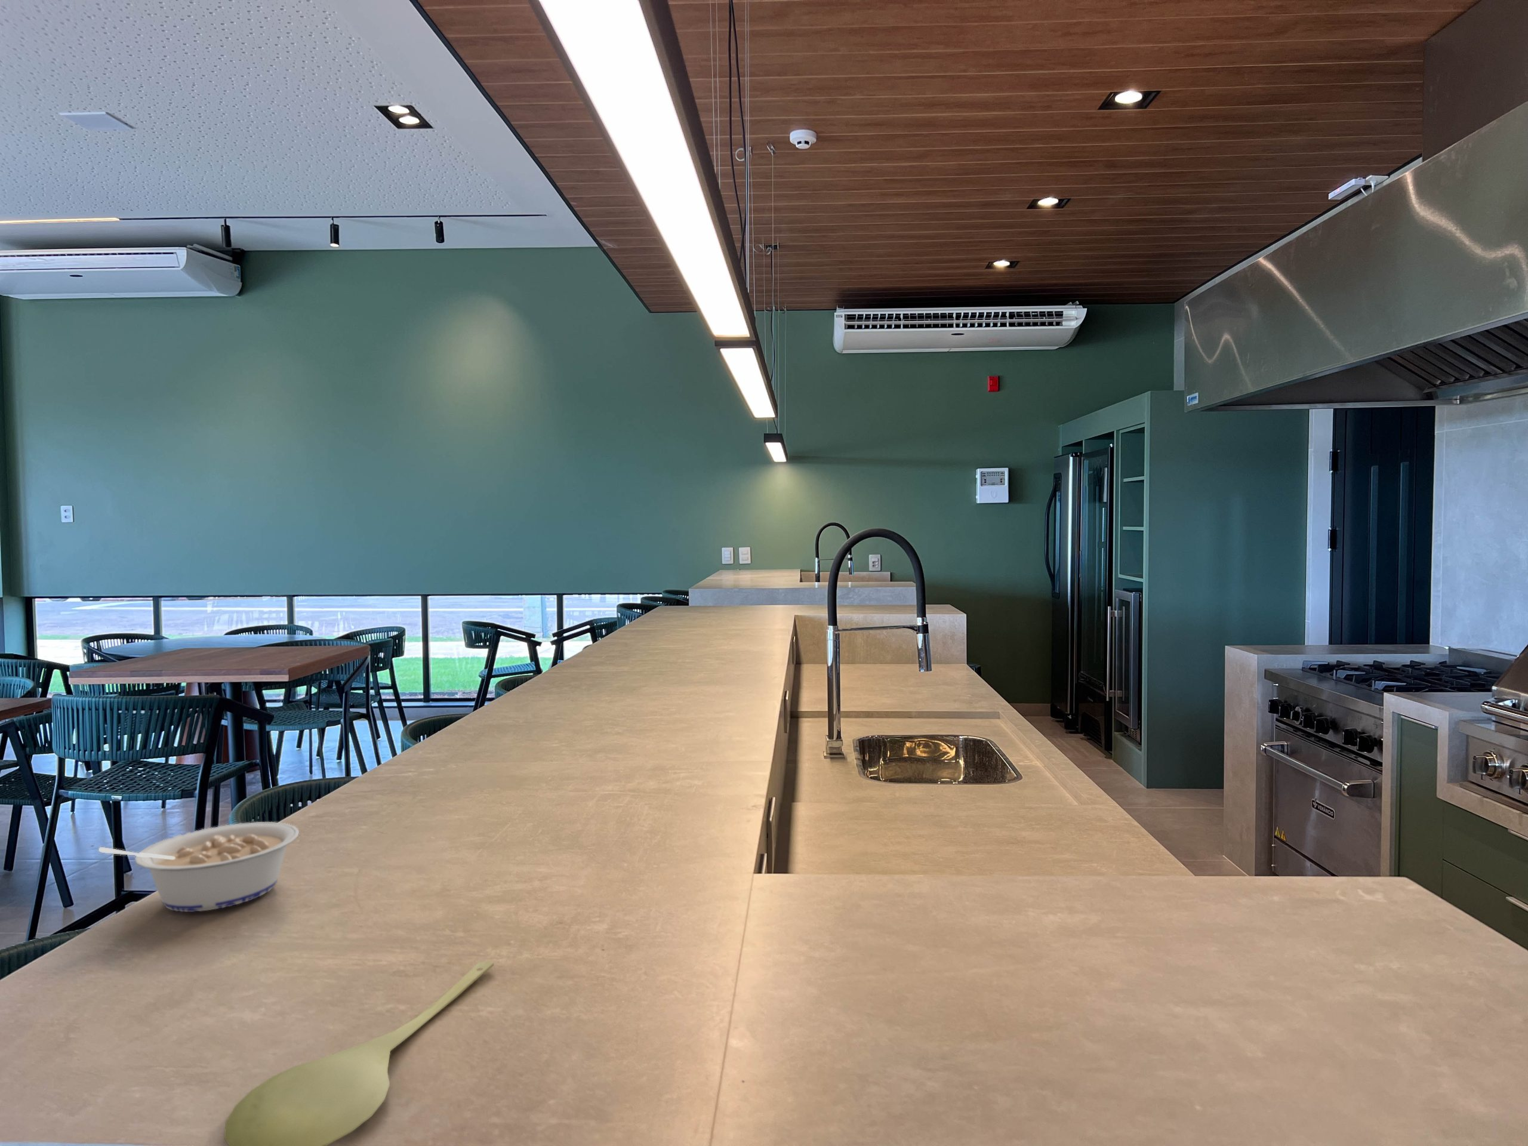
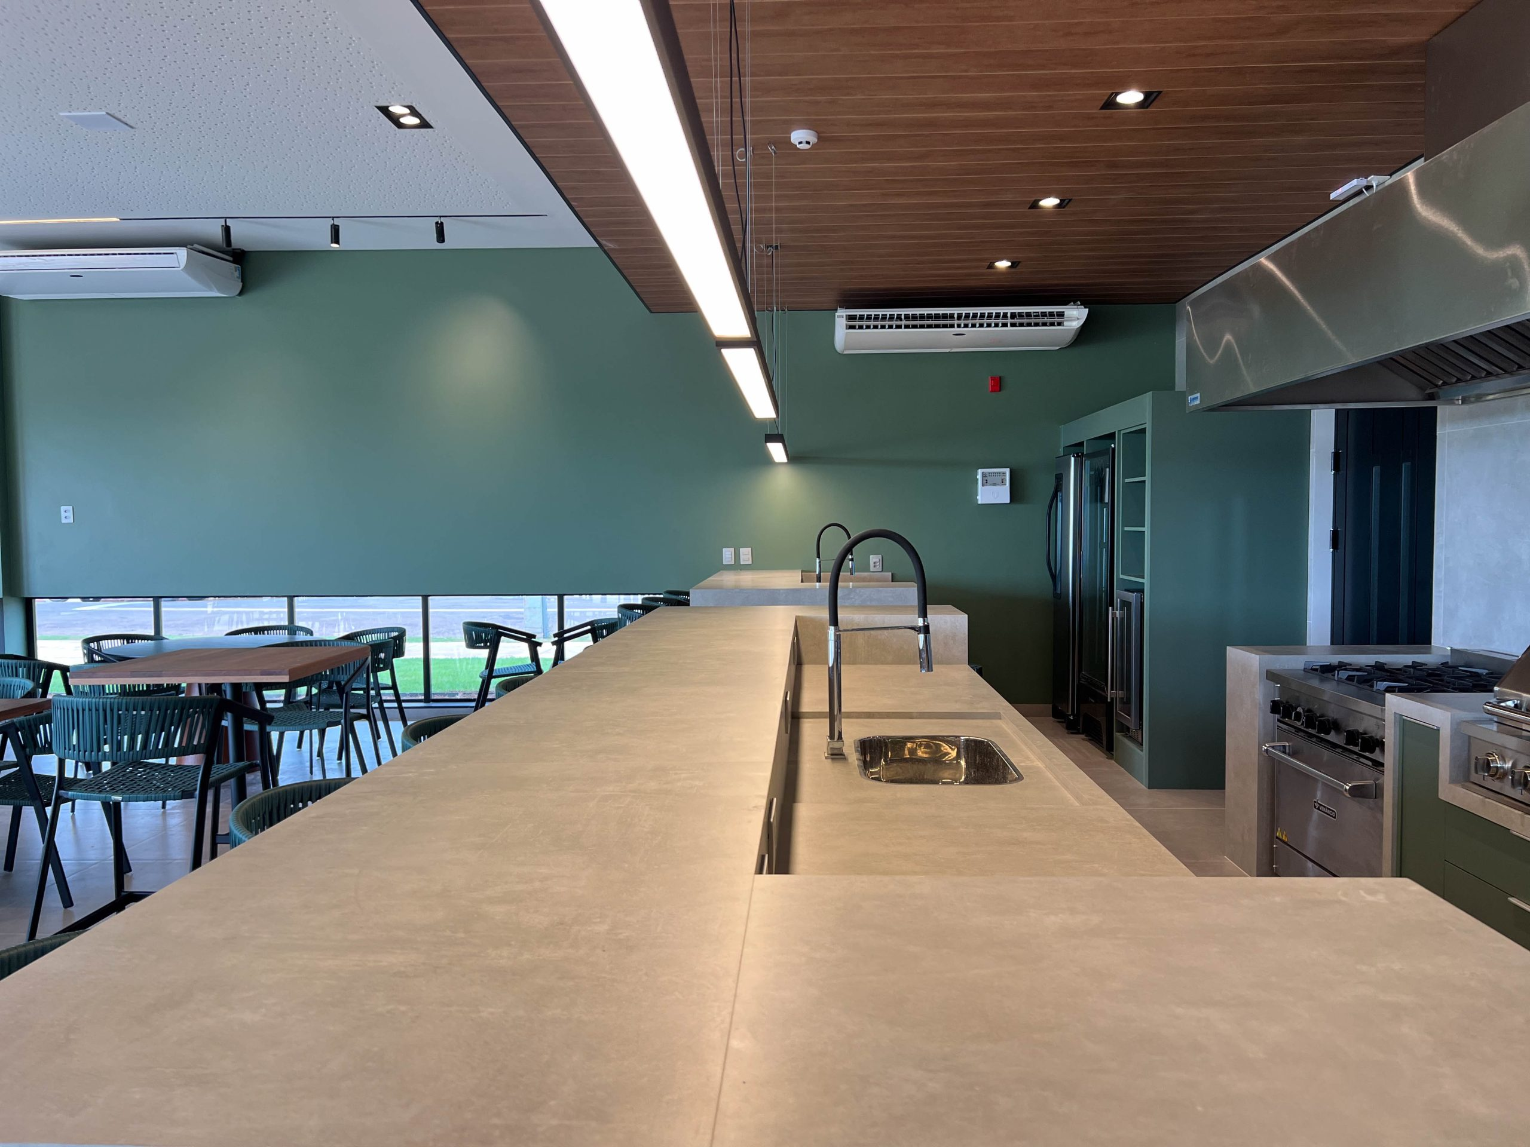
- spoon (390, 1038)
- legume (215, 864)
